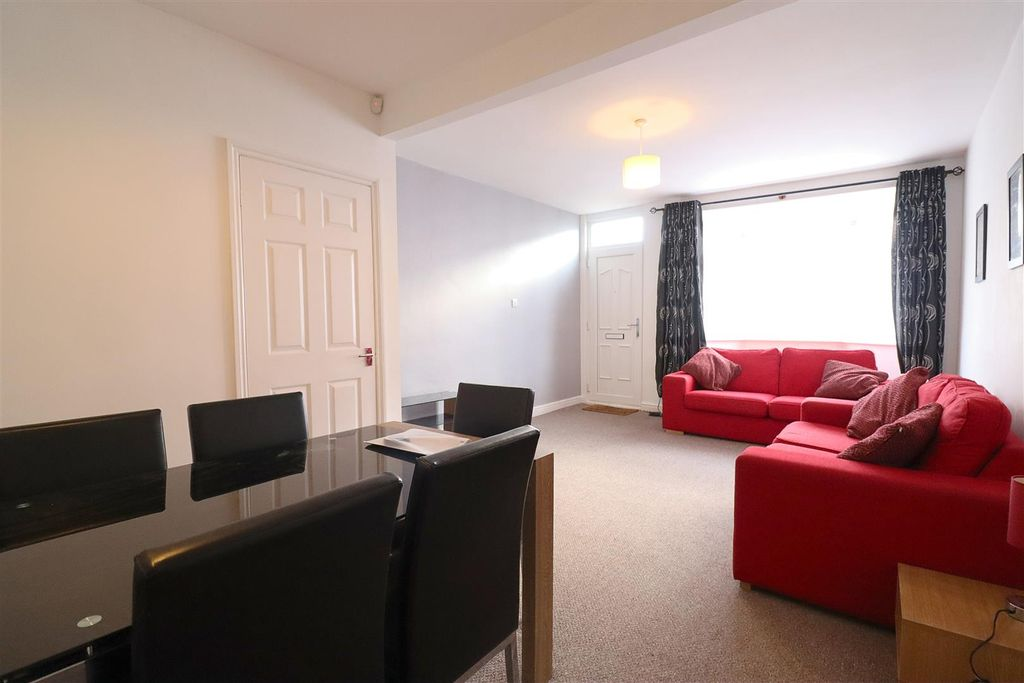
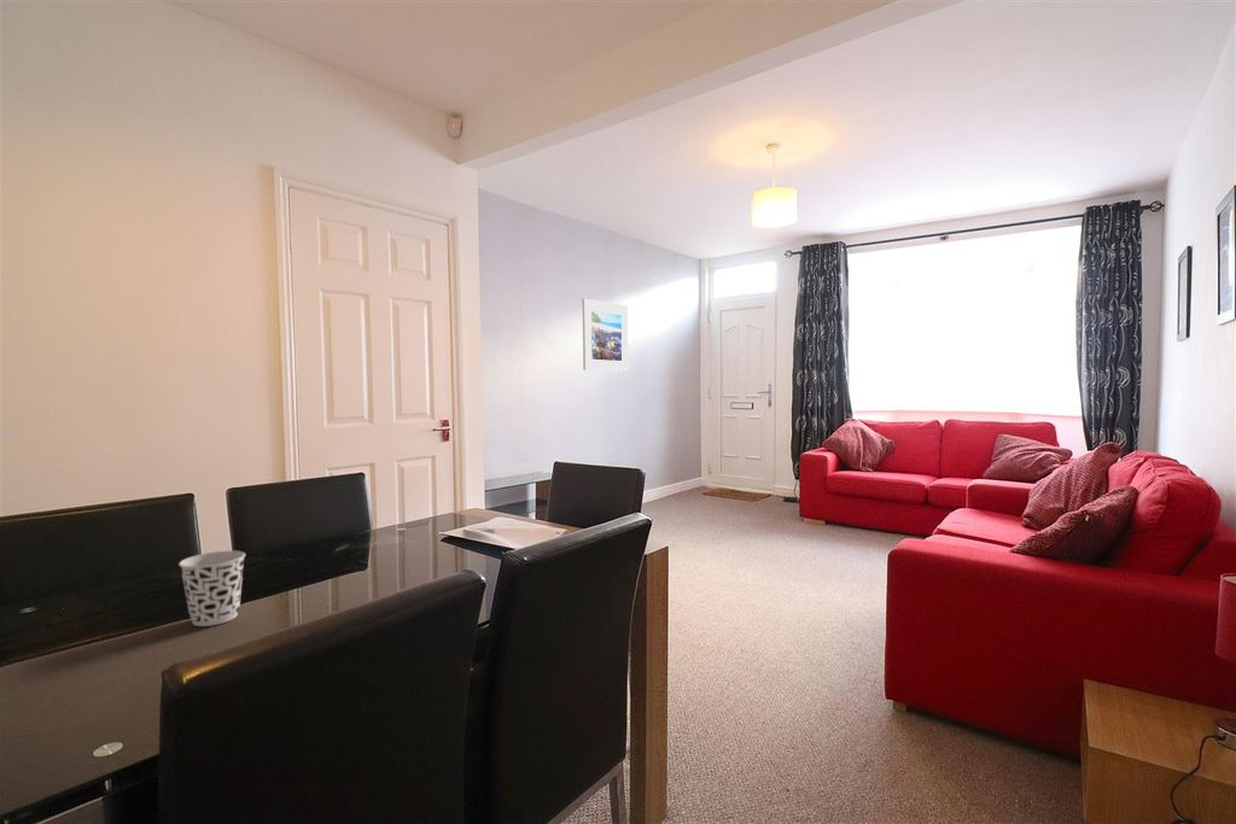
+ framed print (606, 337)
+ cup (214, 588)
